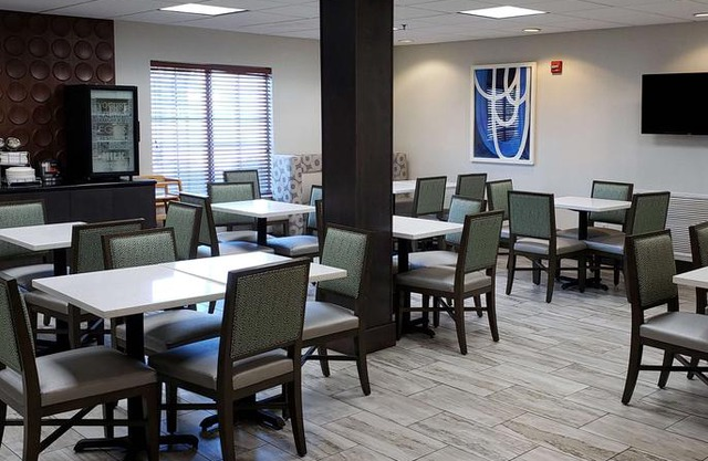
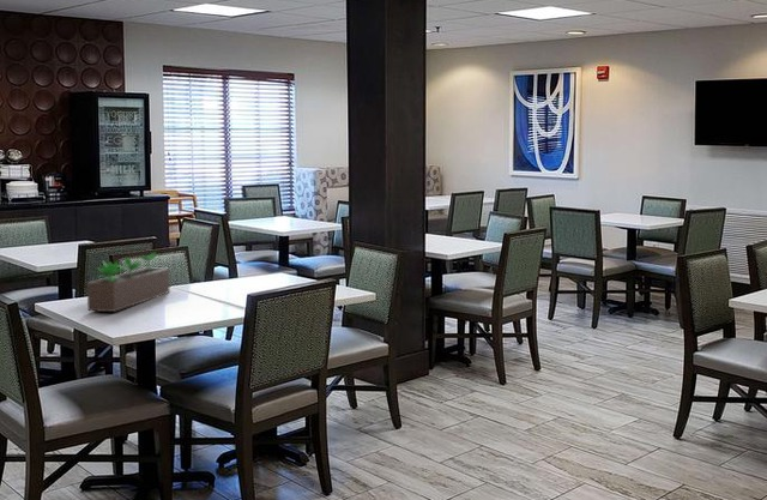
+ succulent planter (129, 278)
